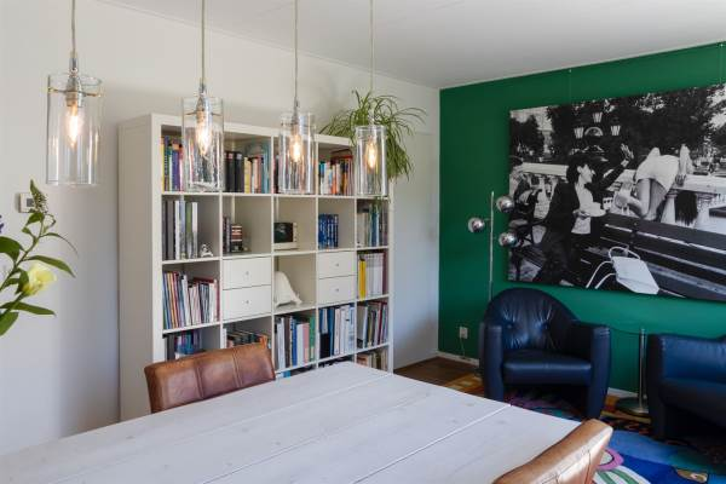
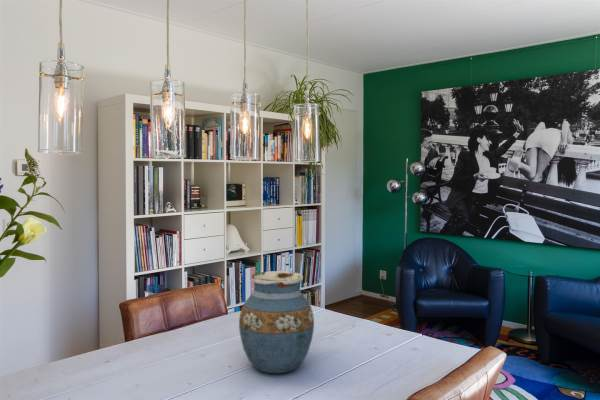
+ vase (276, 321)
